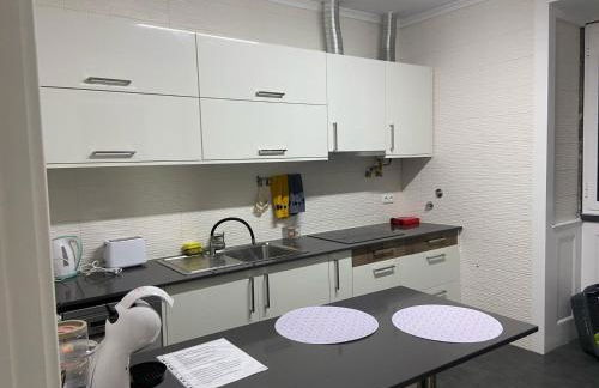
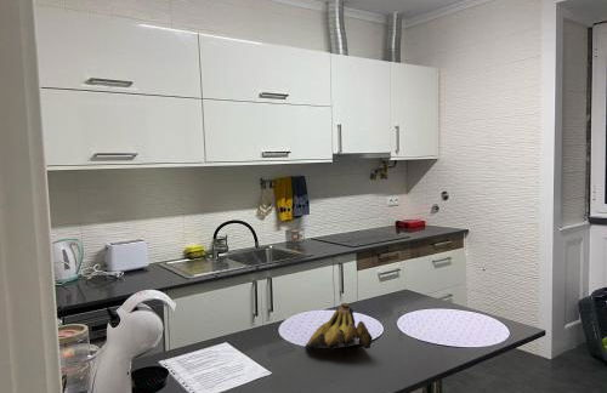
+ banana bunch (335, 331)
